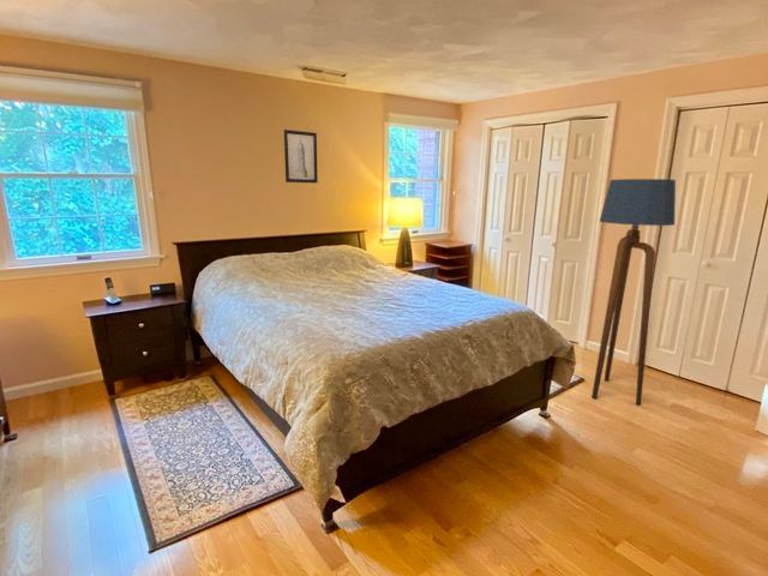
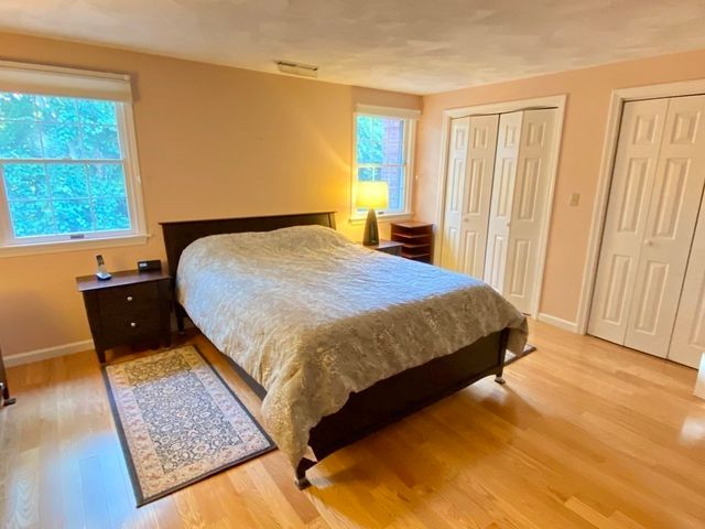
- floor lamp (624, 289)
- wall art (301, 157)
